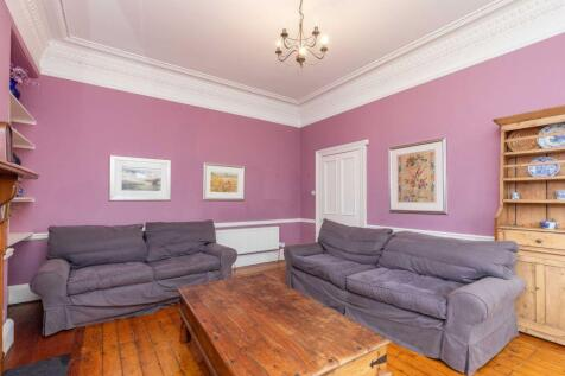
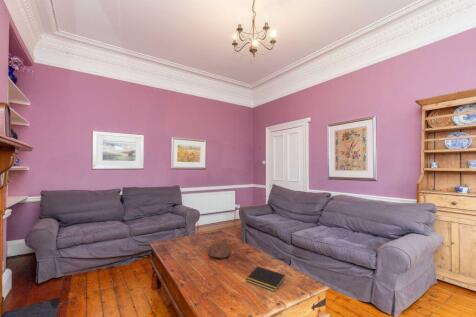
+ notepad (265, 277)
+ decorative bowl (219, 249)
